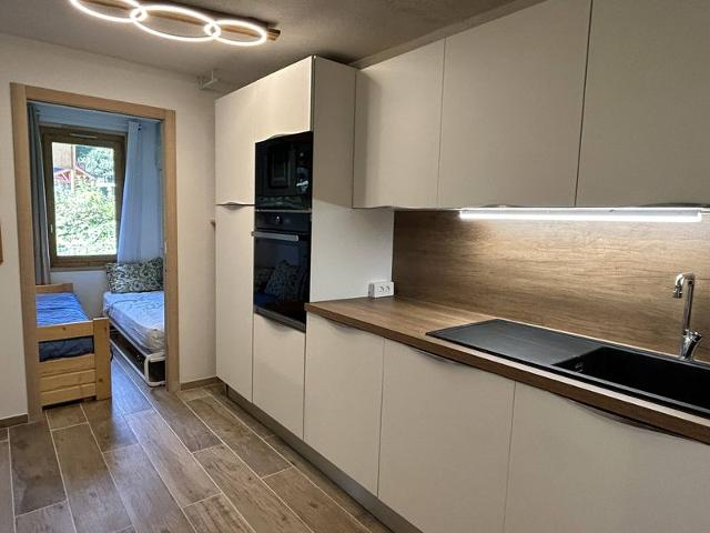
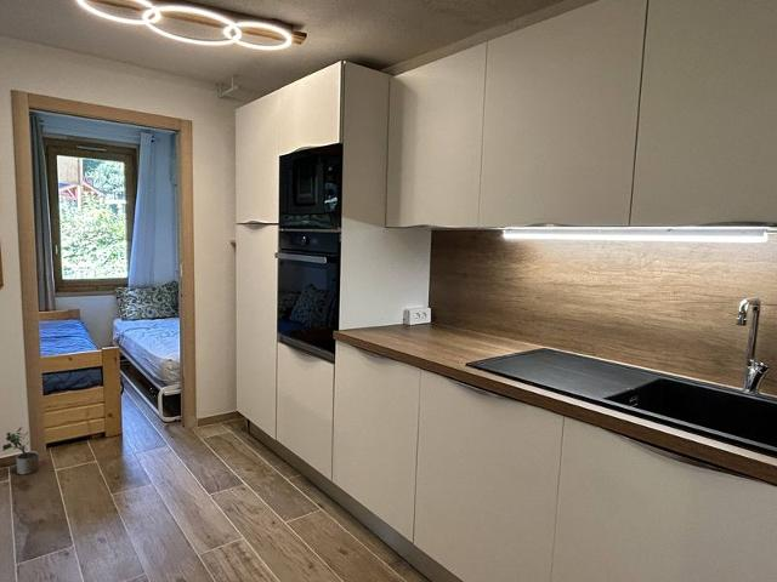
+ potted plant (21, 449)
